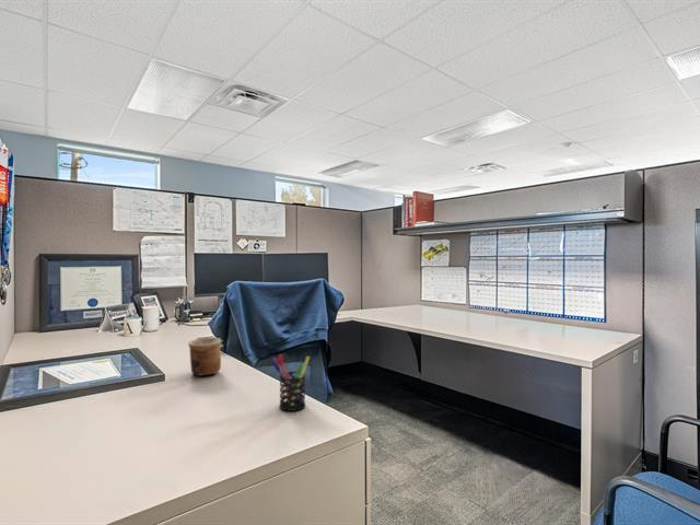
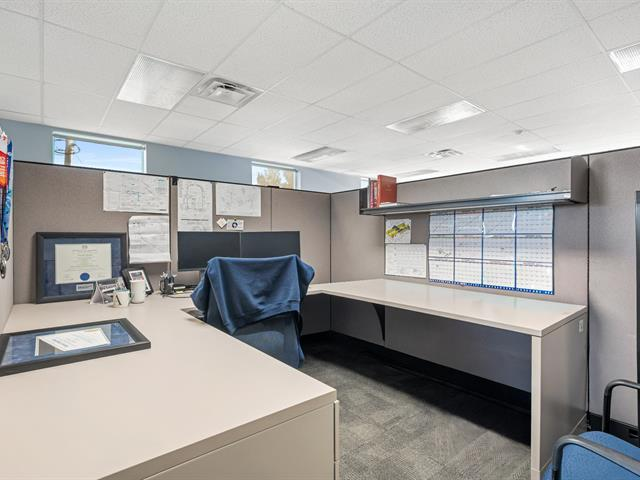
- cup (205, 357)
- pen holder (292, 380)
